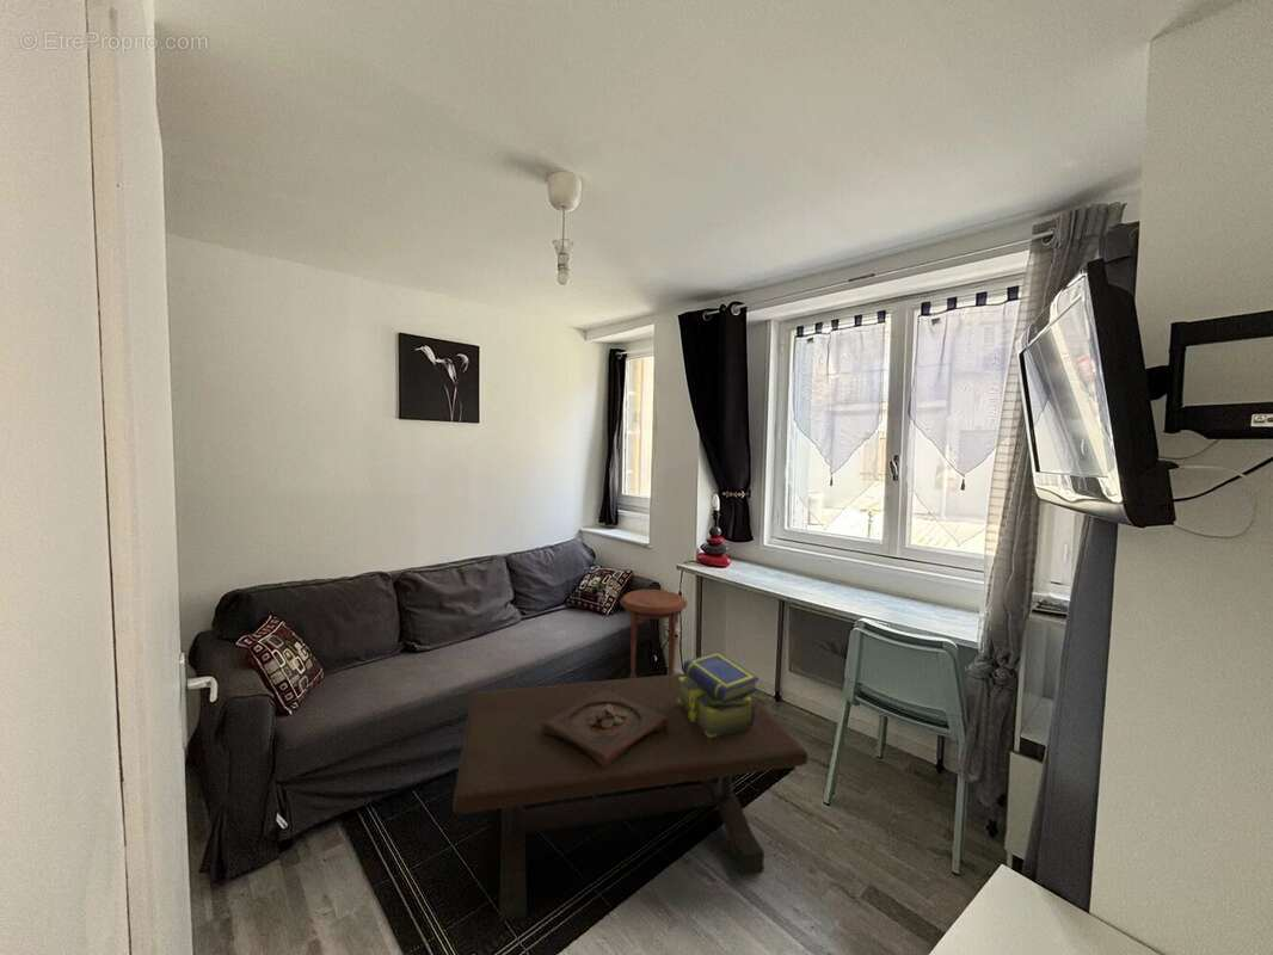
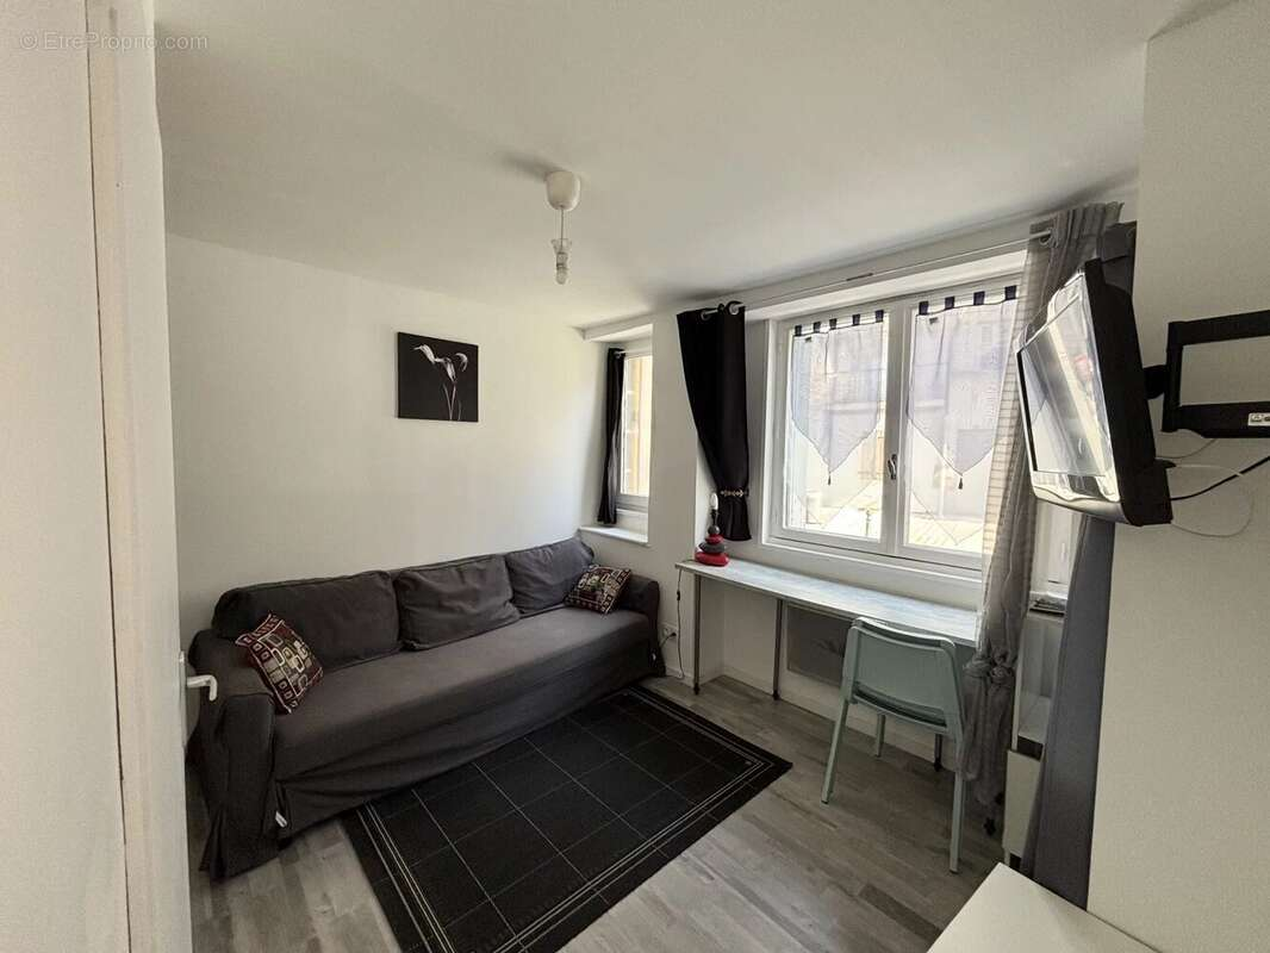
- stack of books (718, 690)
- side table (635, 648)
- wooden tray (604, 716)
- coffee table (622, 775)
